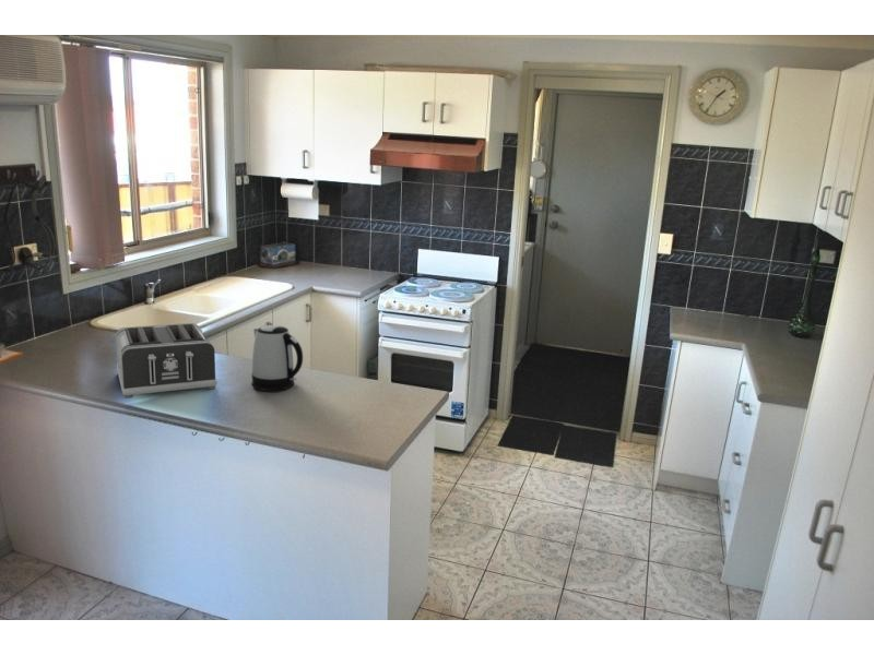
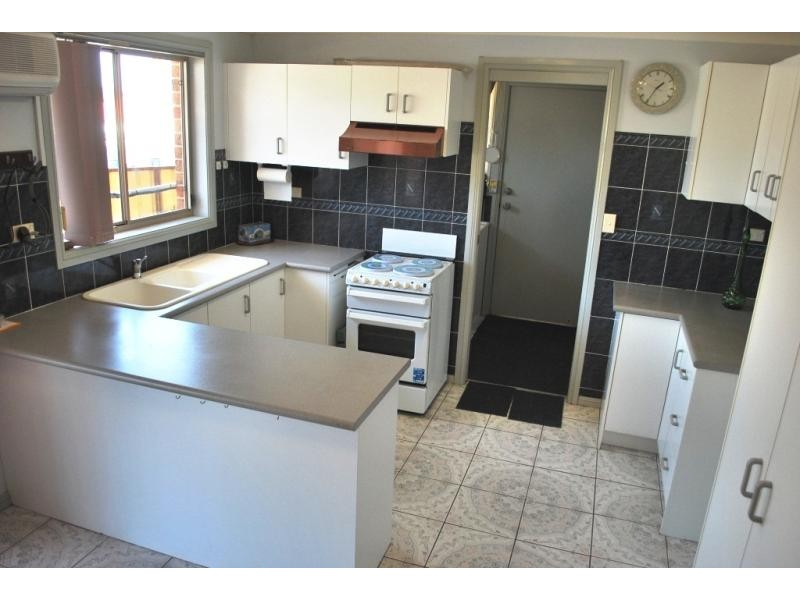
- kettle (277, 356)
- toaster (165, 358)
